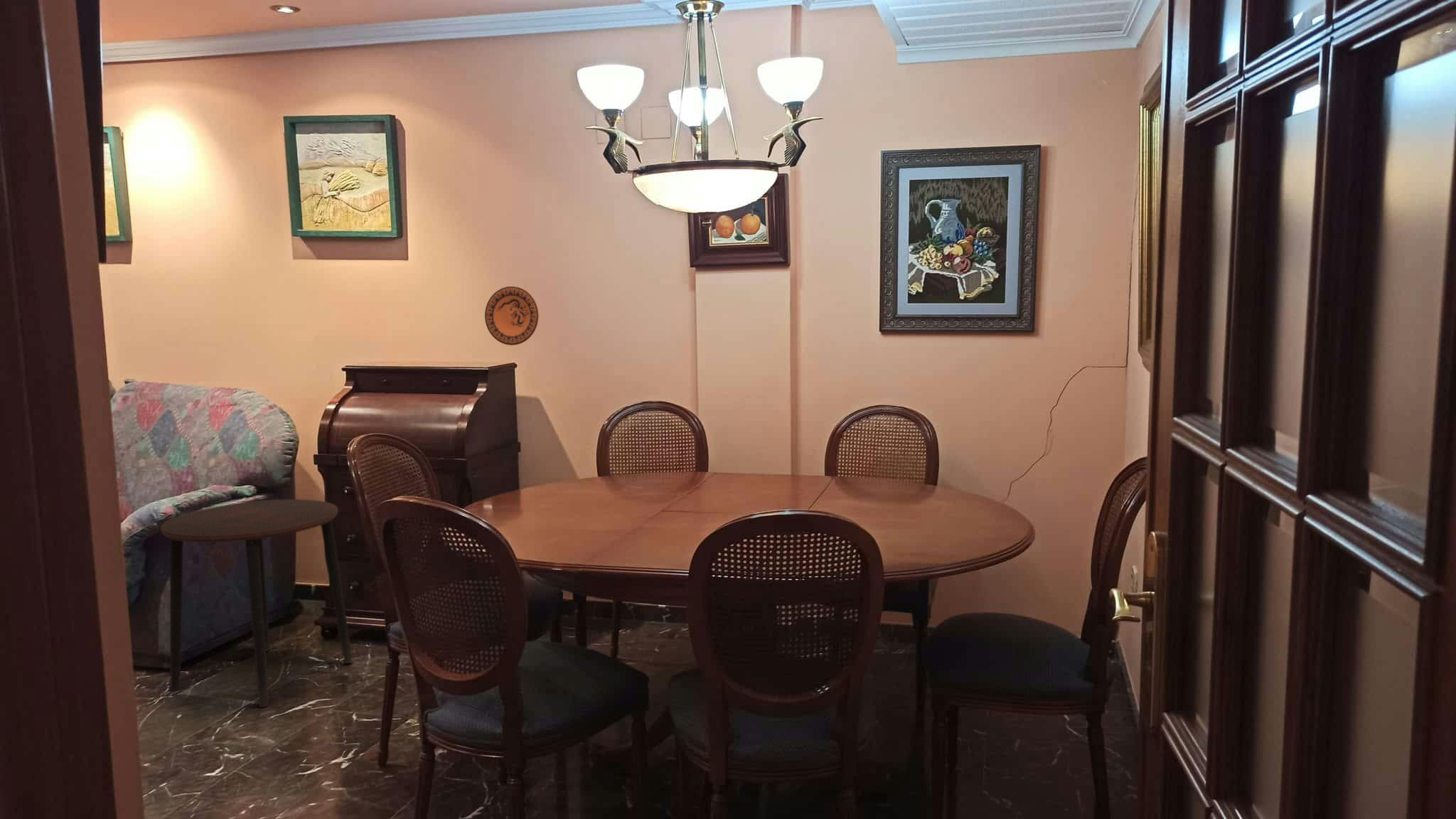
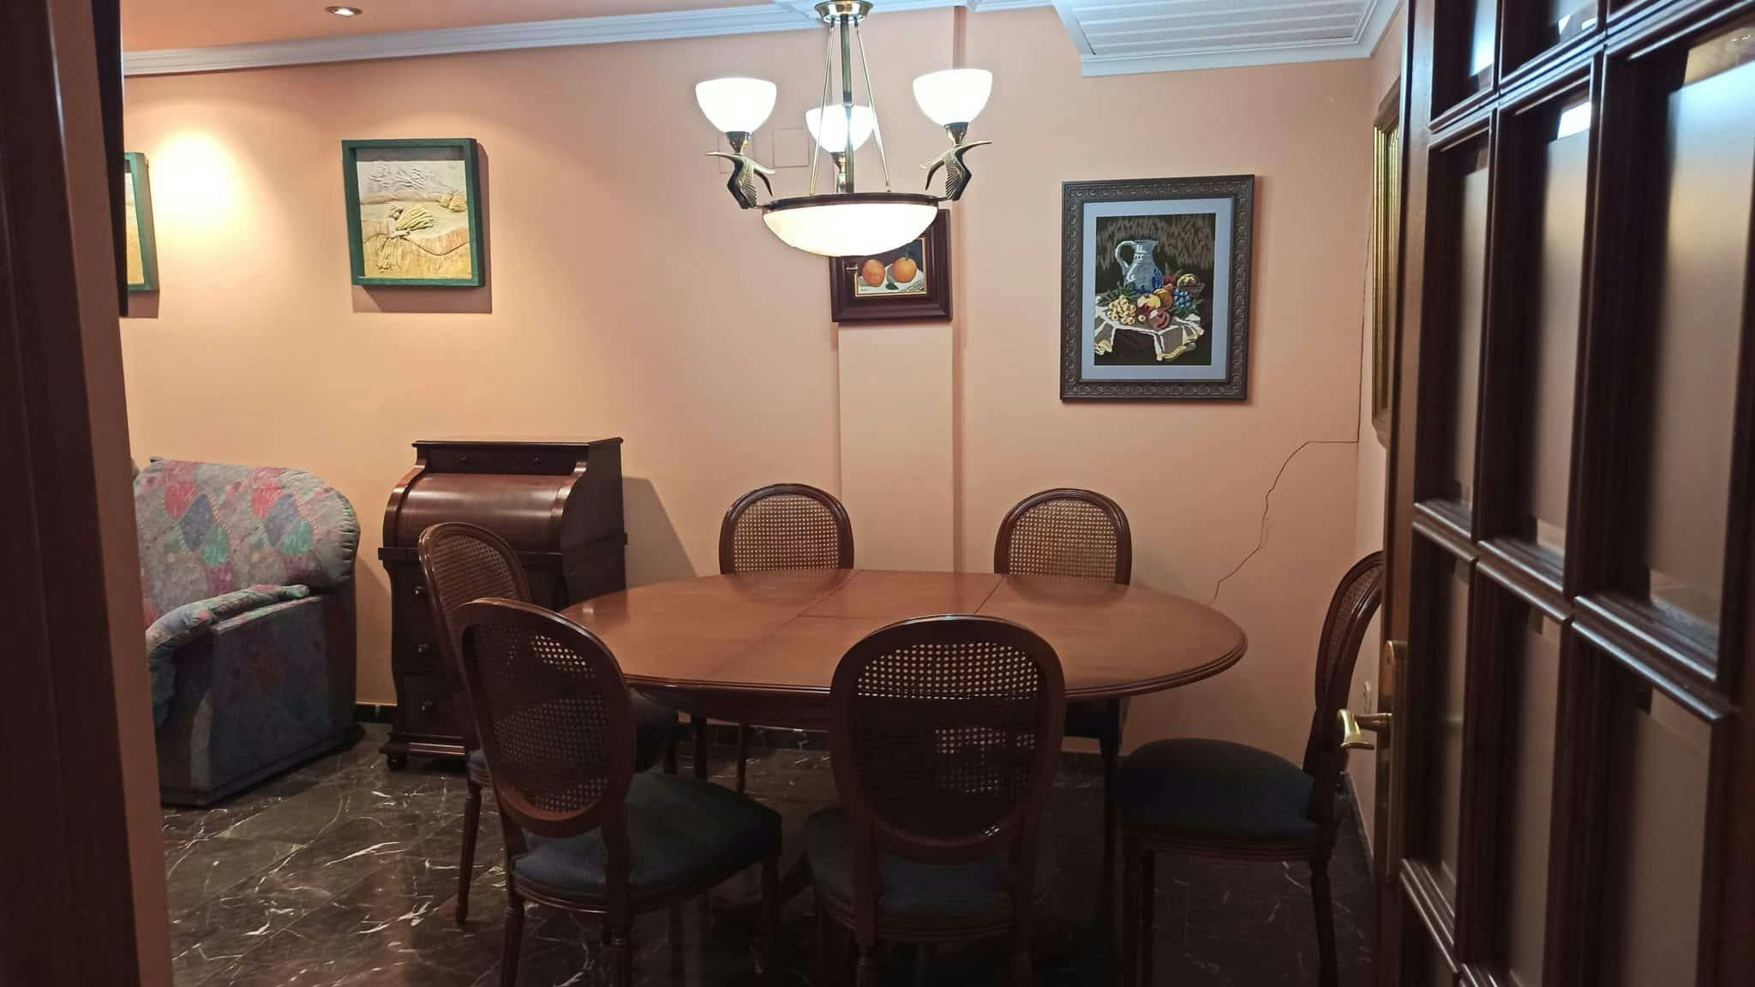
- side table (258, 596)
- decorative plate (512, 316)
